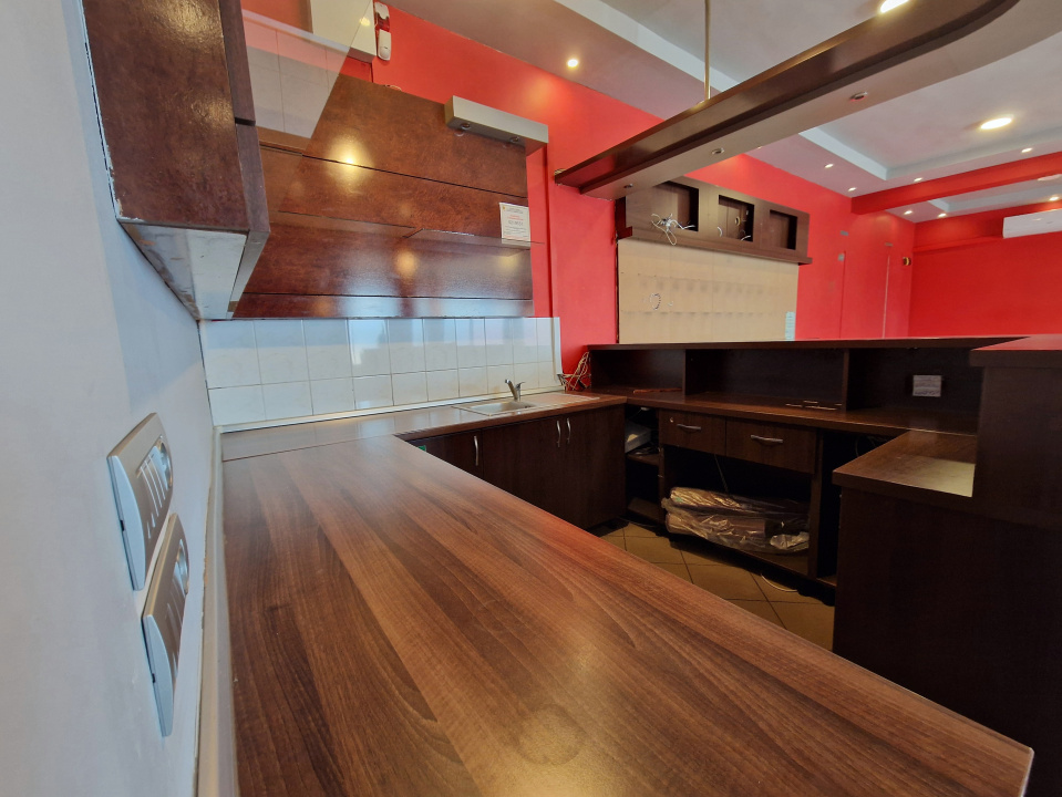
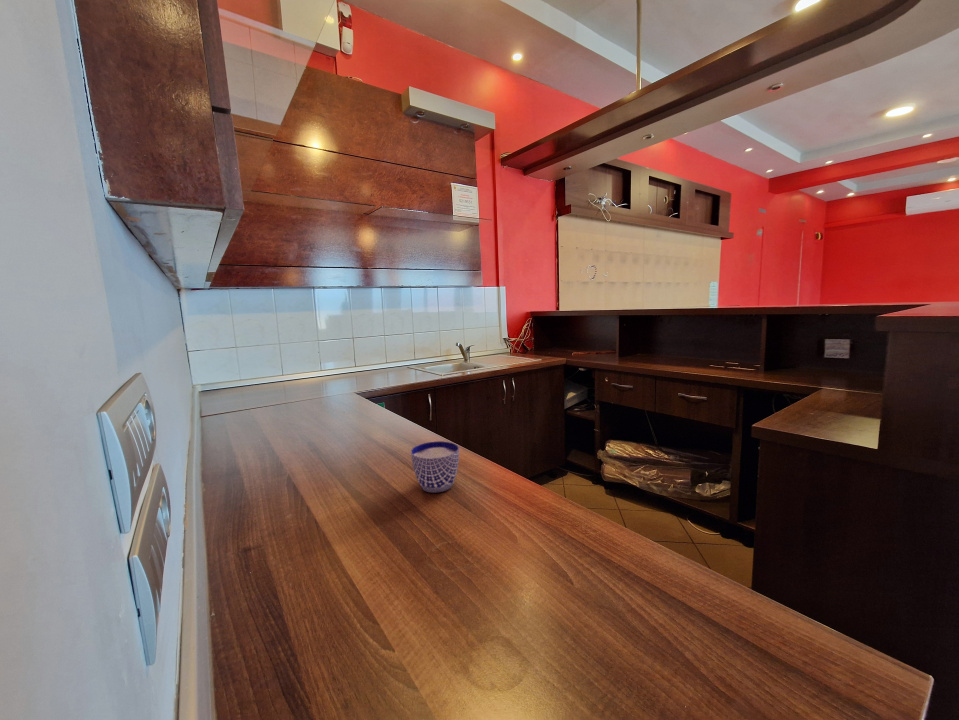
+ cup (437, 464)
